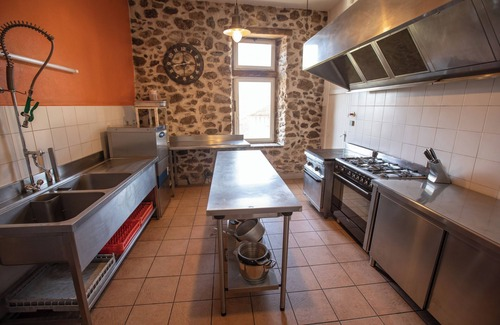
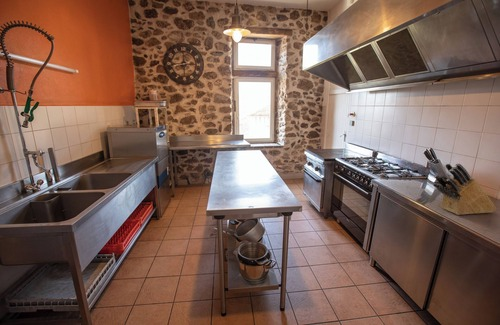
+ knife block (465, 187)
